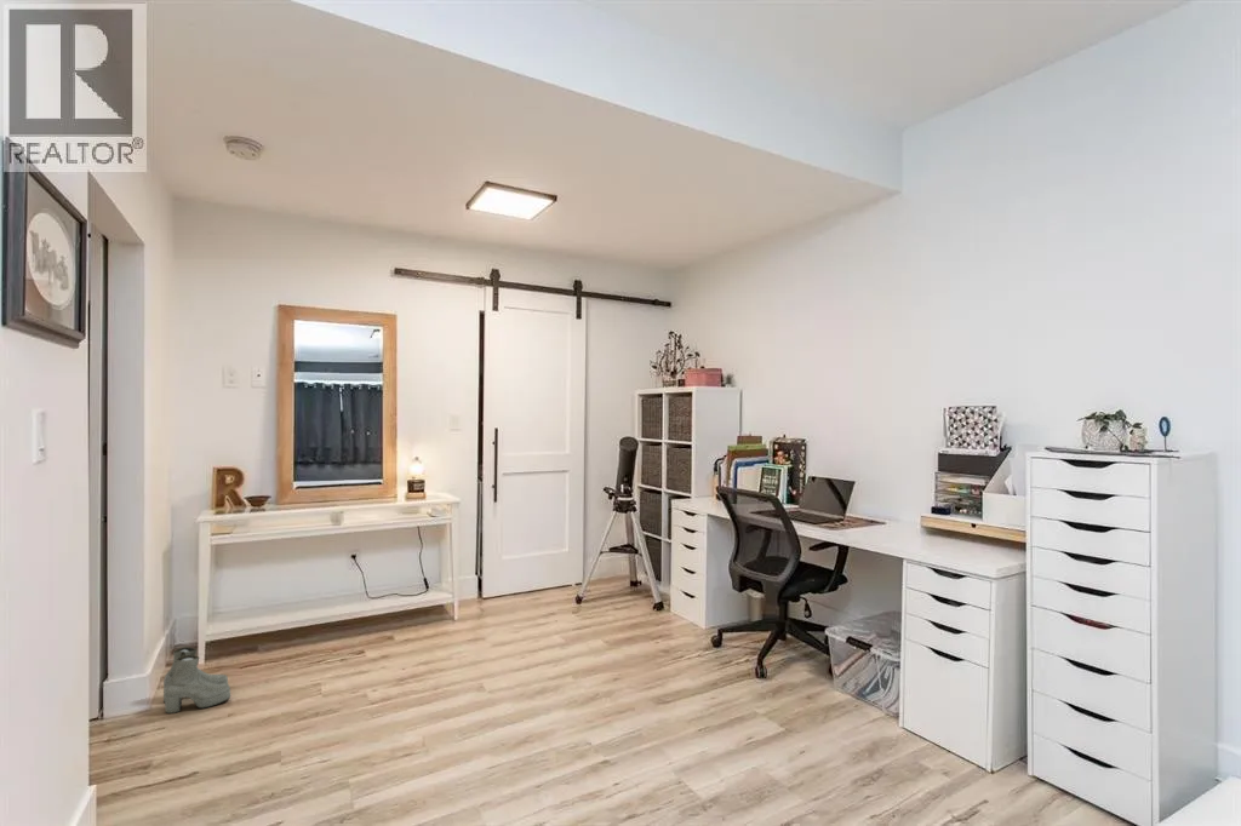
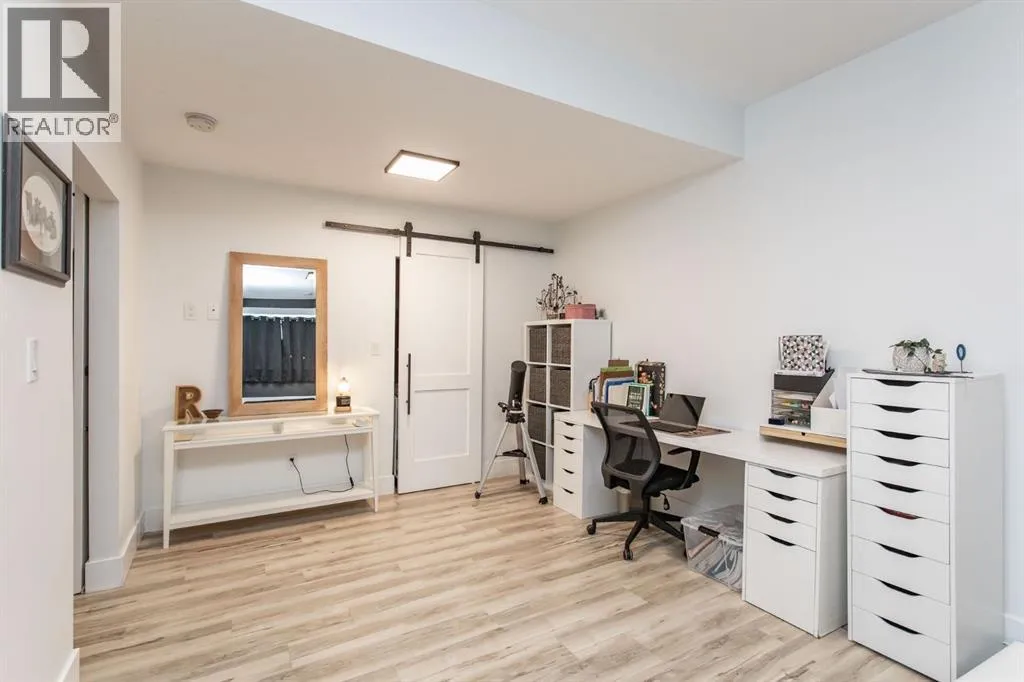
- boots (196, 675)
